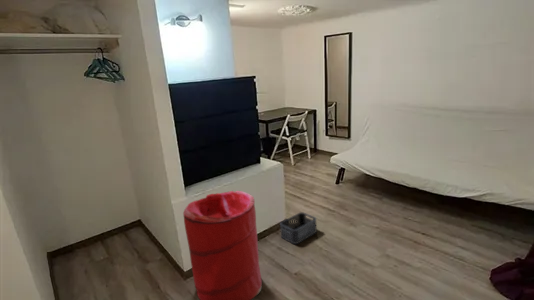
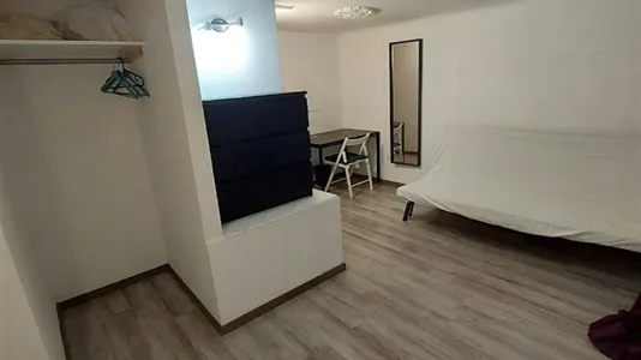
- storage bin (298, 227)
- laundry hamper (223, 243)
